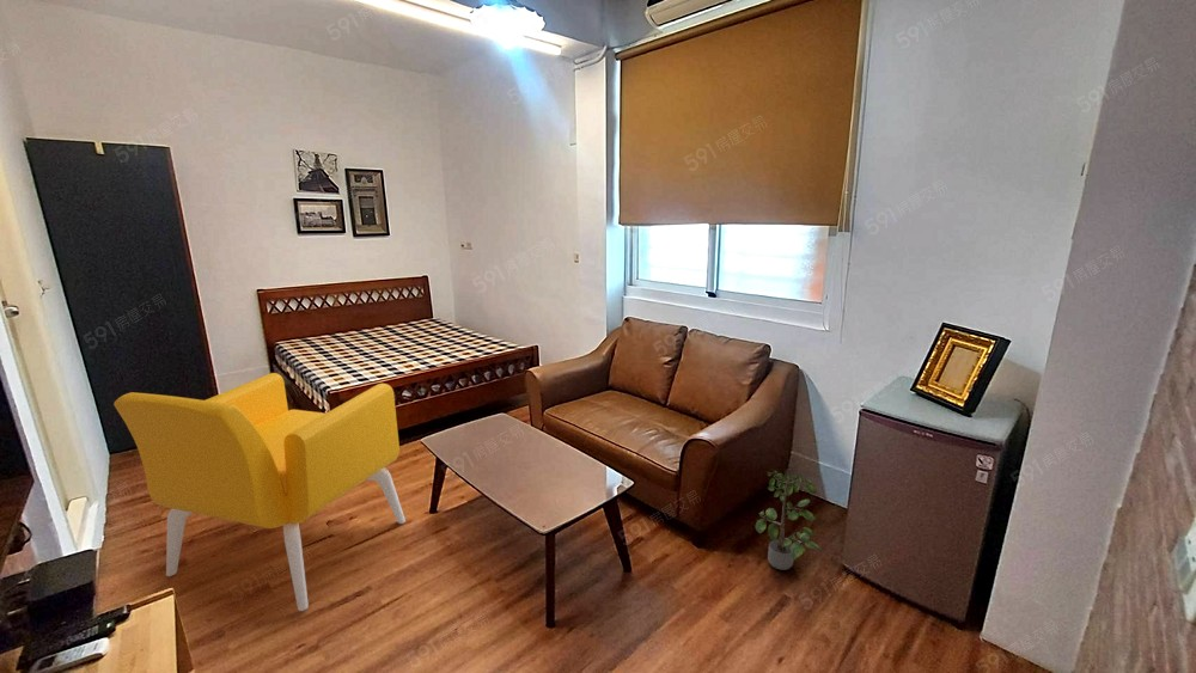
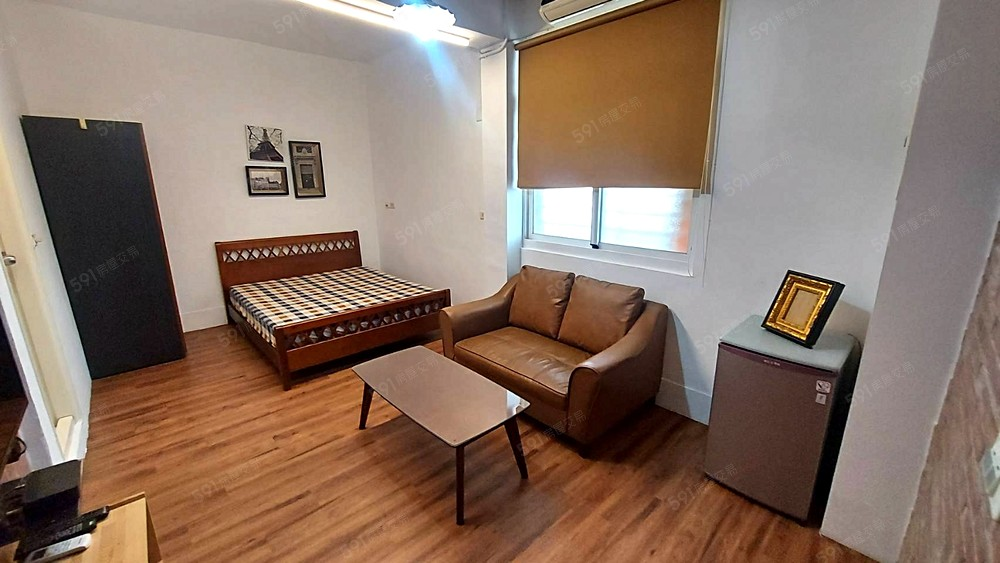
- potted plant (791, 519)
- armchair (271, 466)
